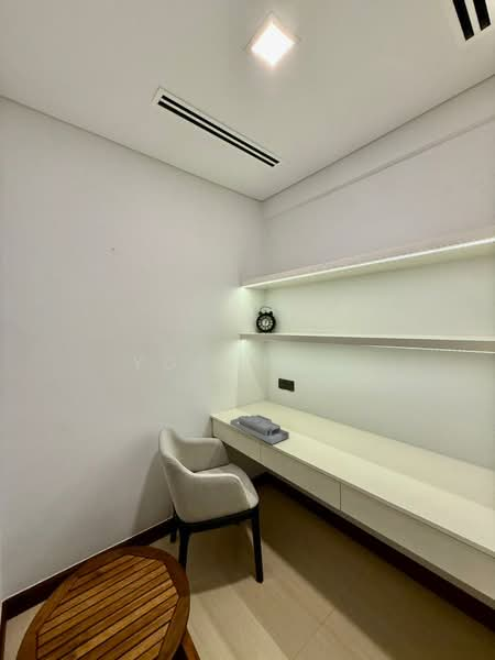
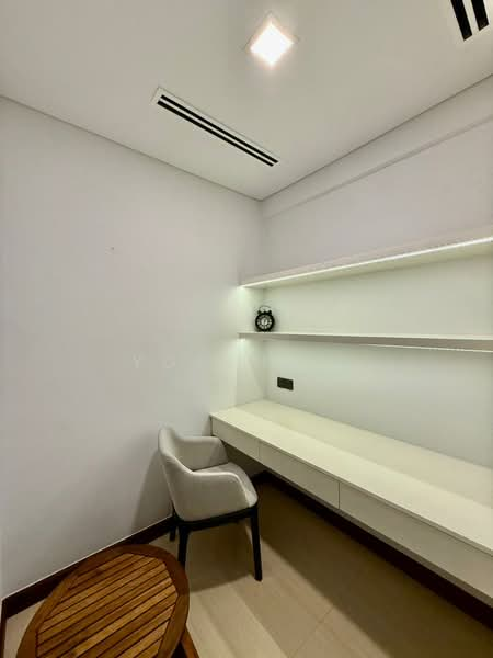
- desk organizer (257, 425)
